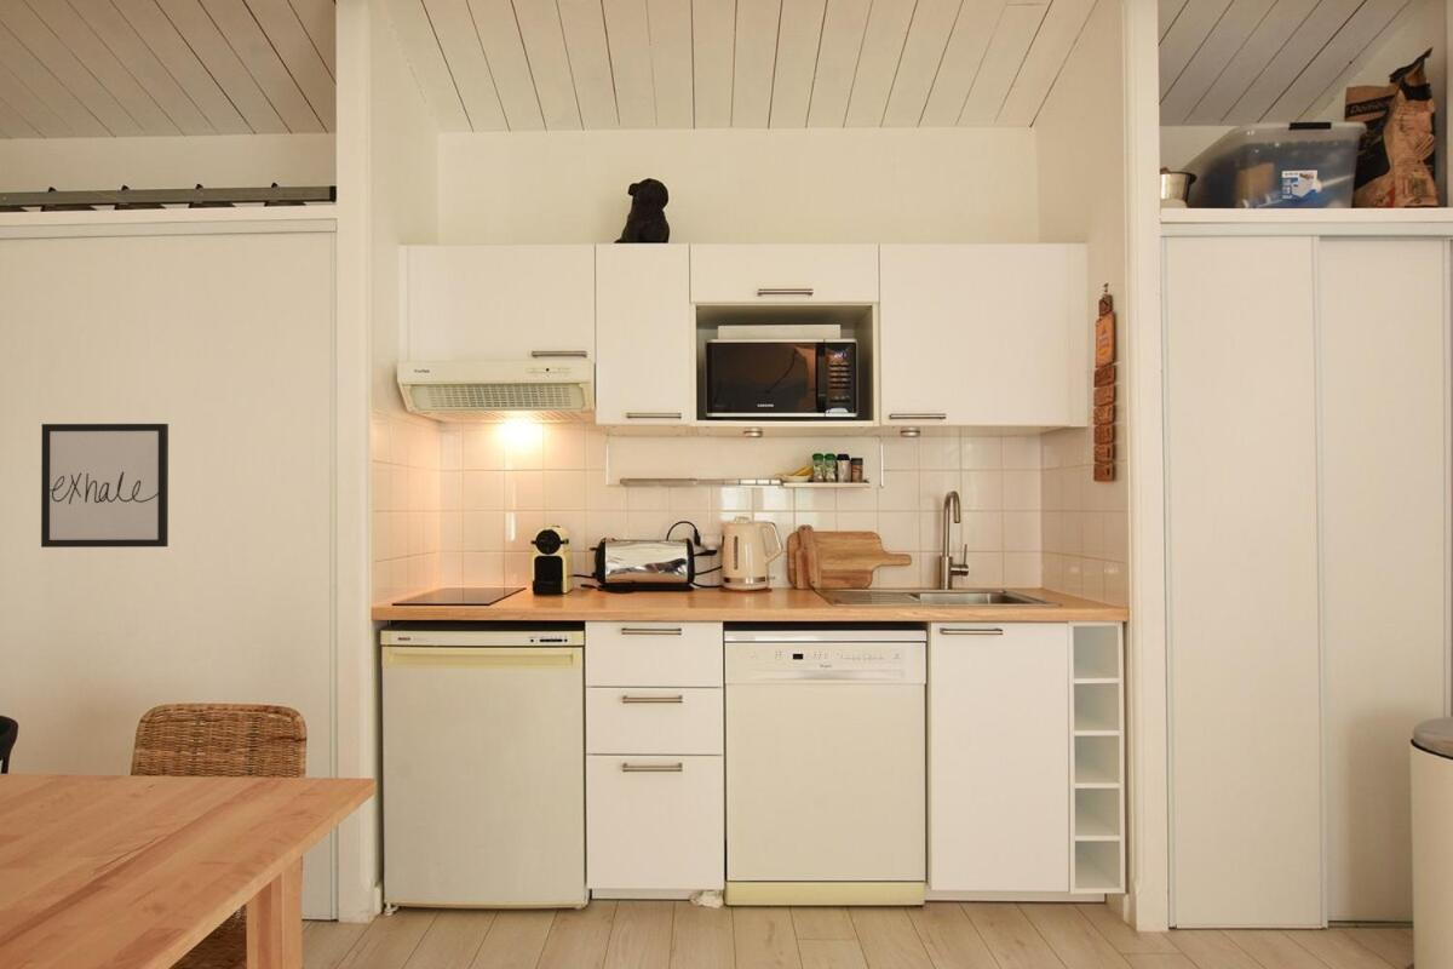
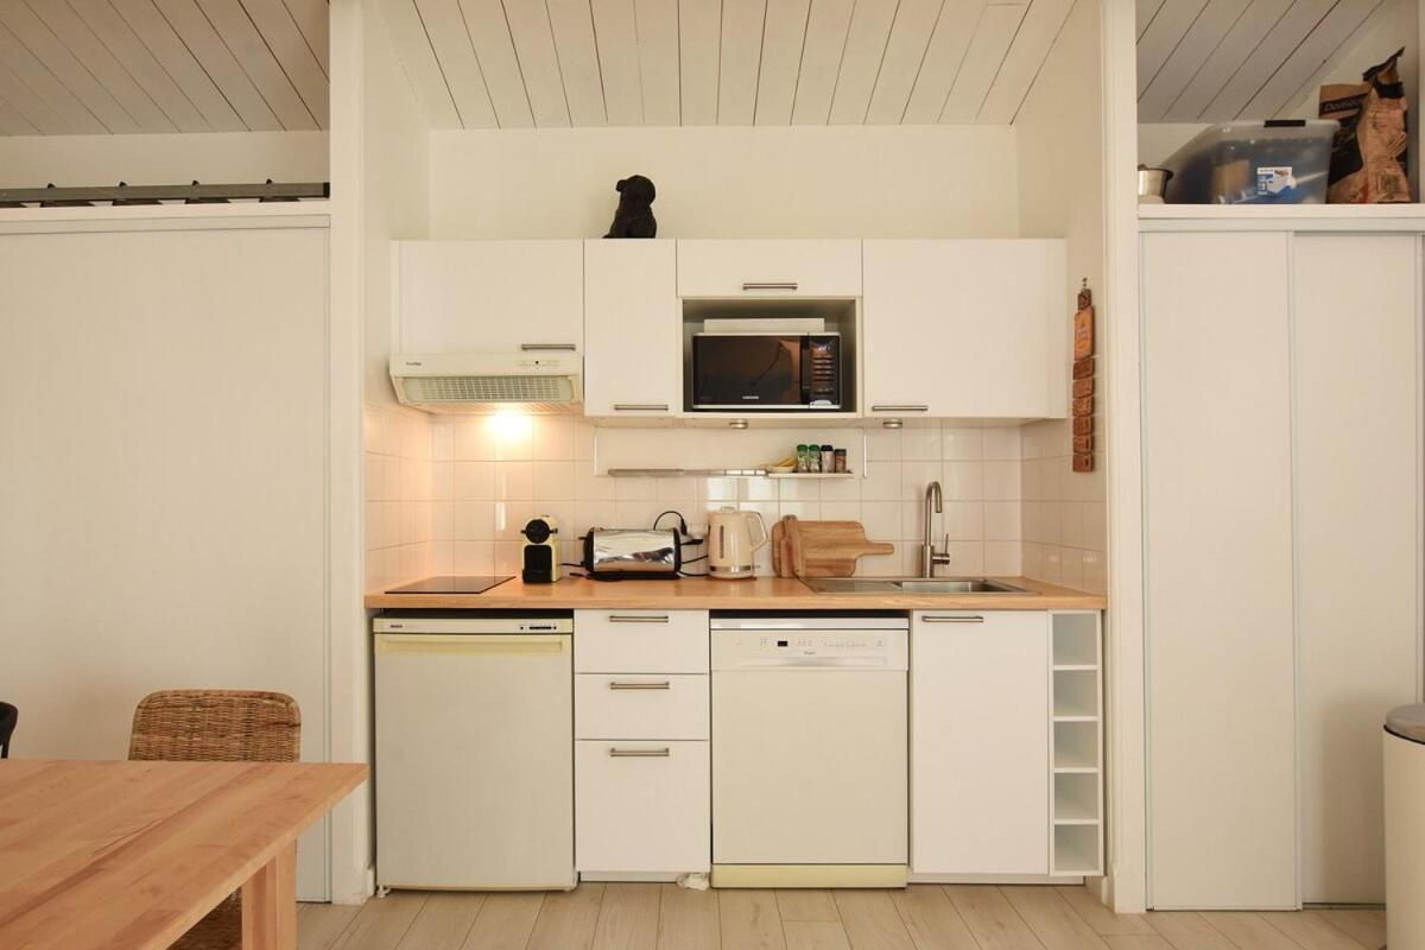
- wall art (104, 484)
